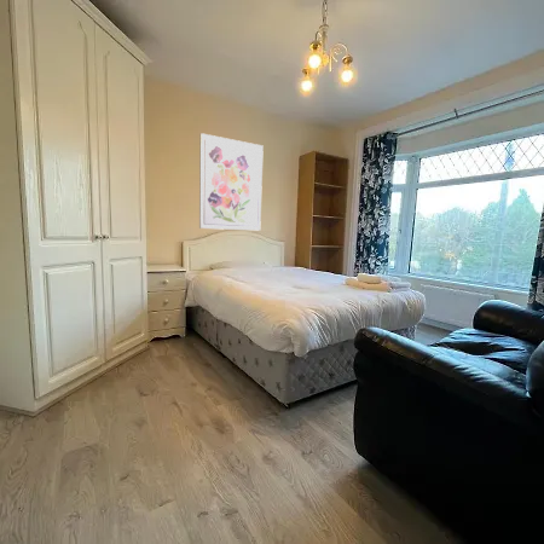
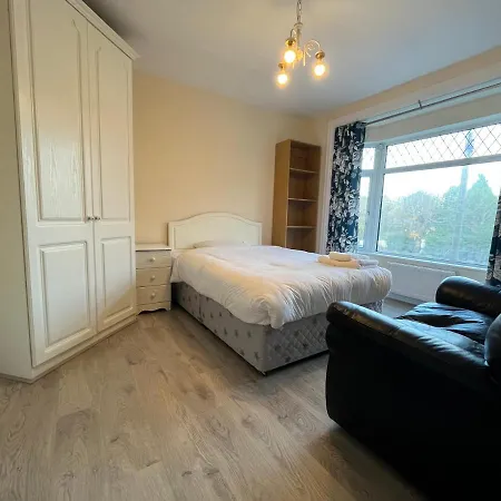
- wall art (232, 185)
